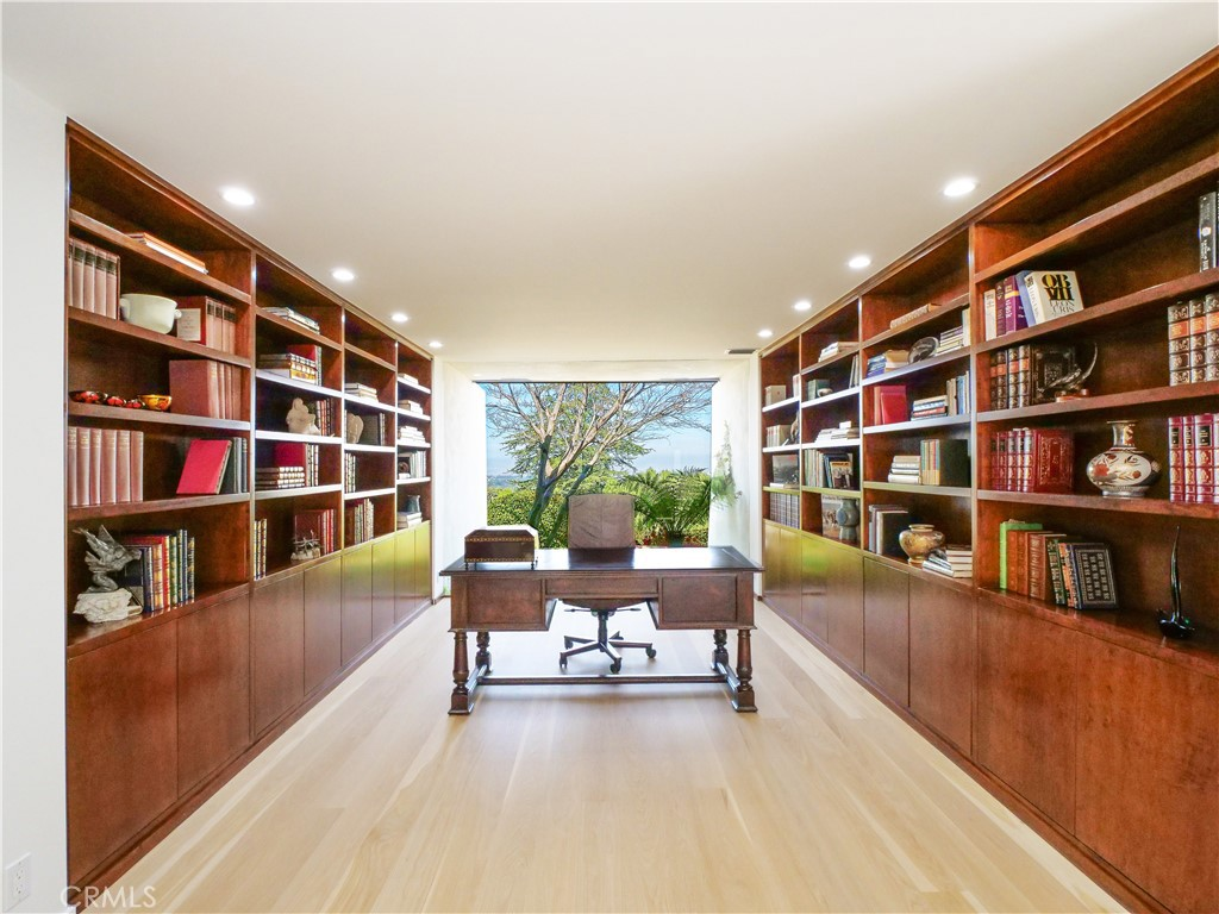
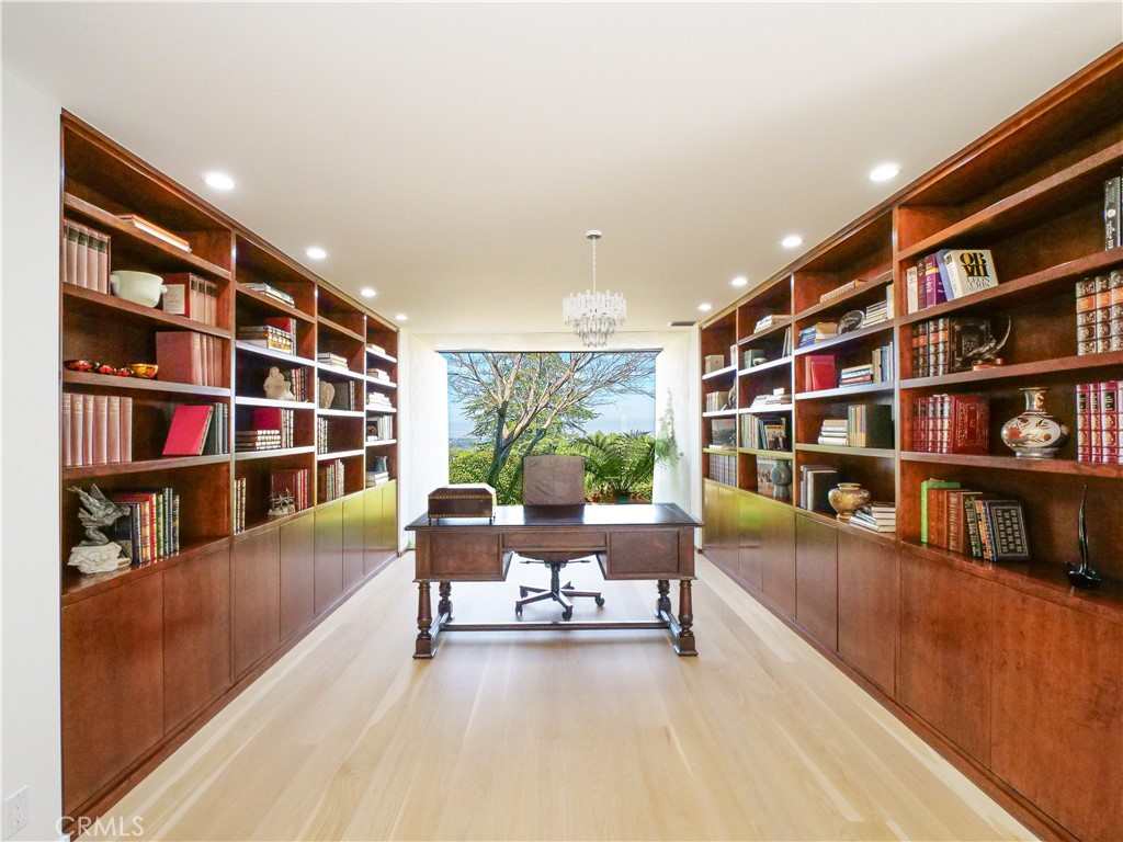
+ chandelier (593, 288)
